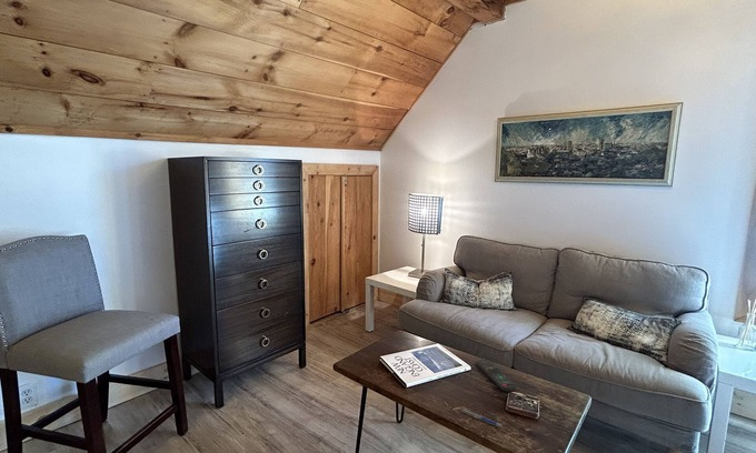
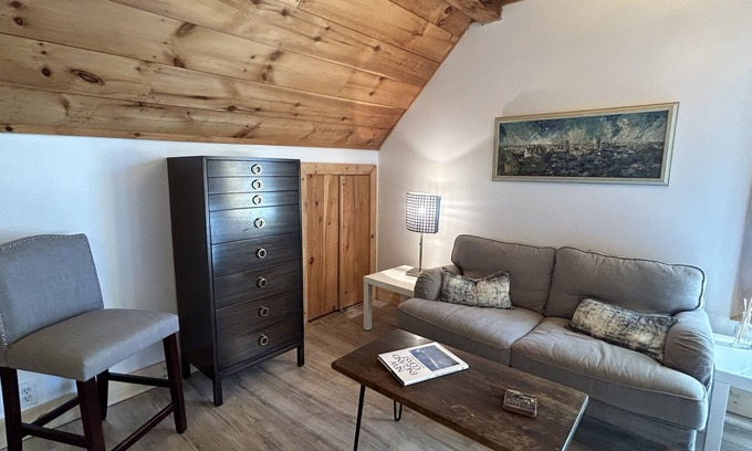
- pen (480, 416)
- remote control (495, 374)
